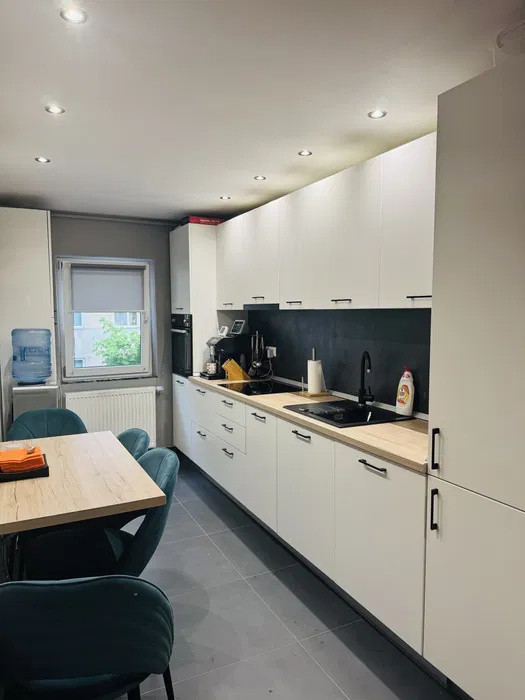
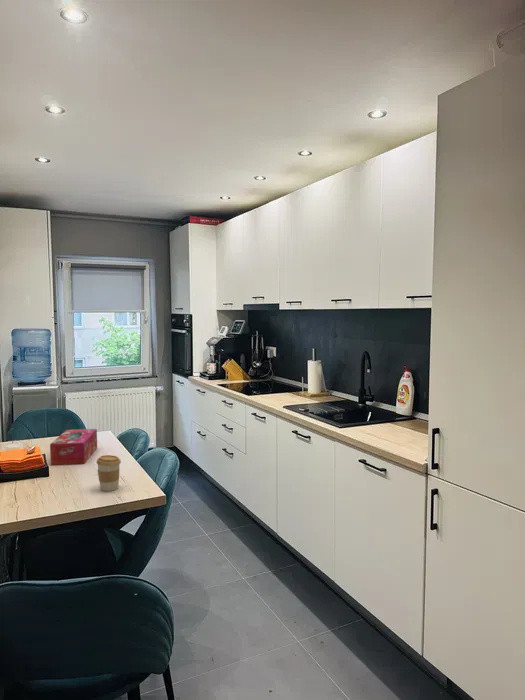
+ coffee cup (109, 472)
+ tissue box (75, 445)
